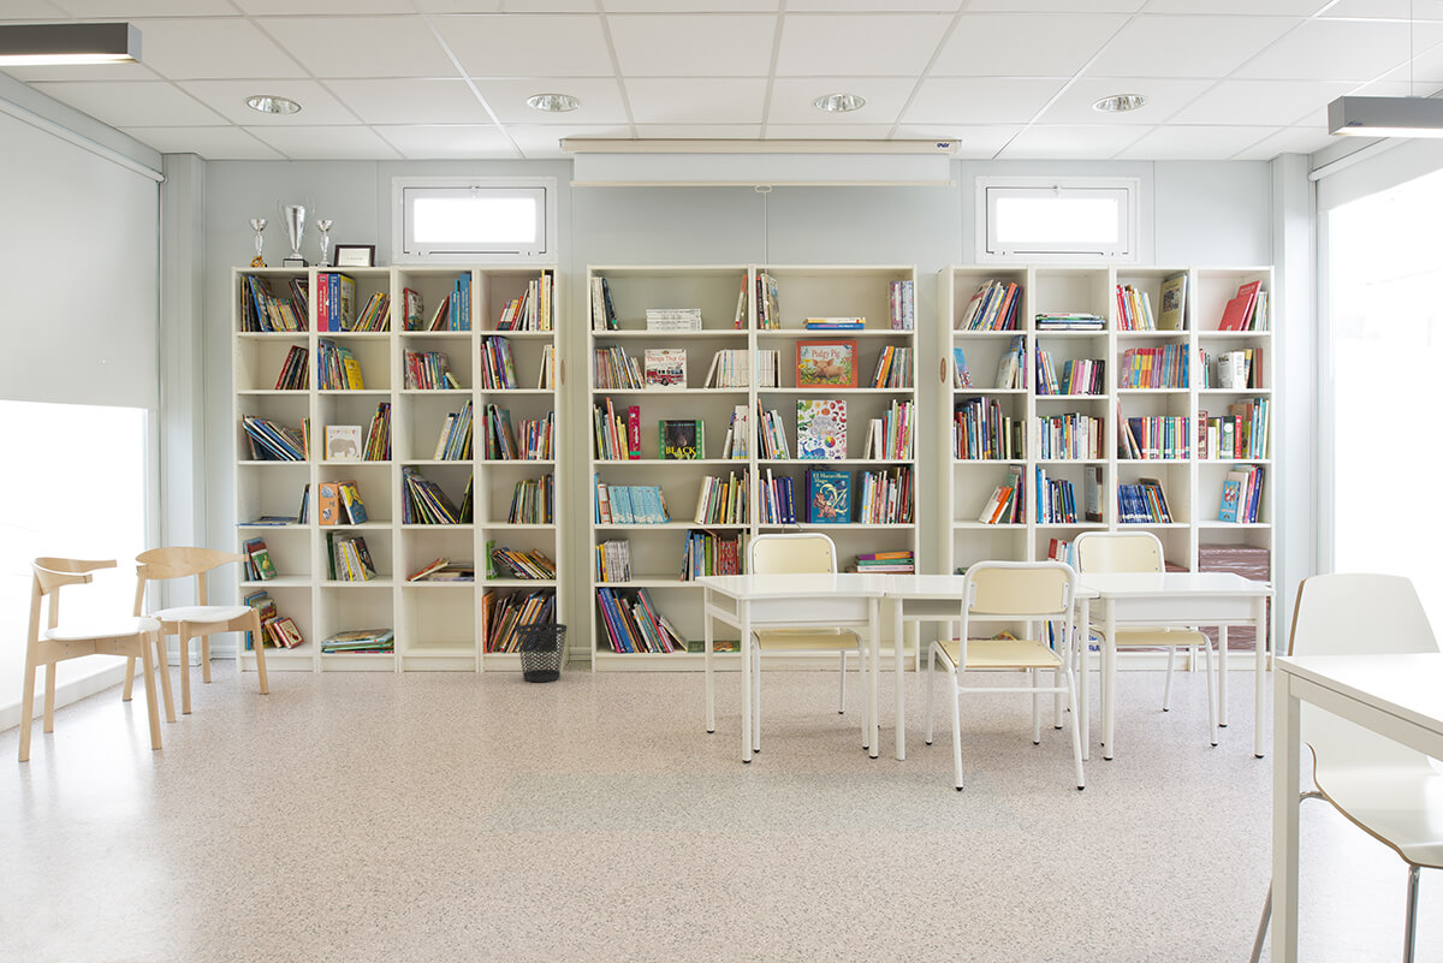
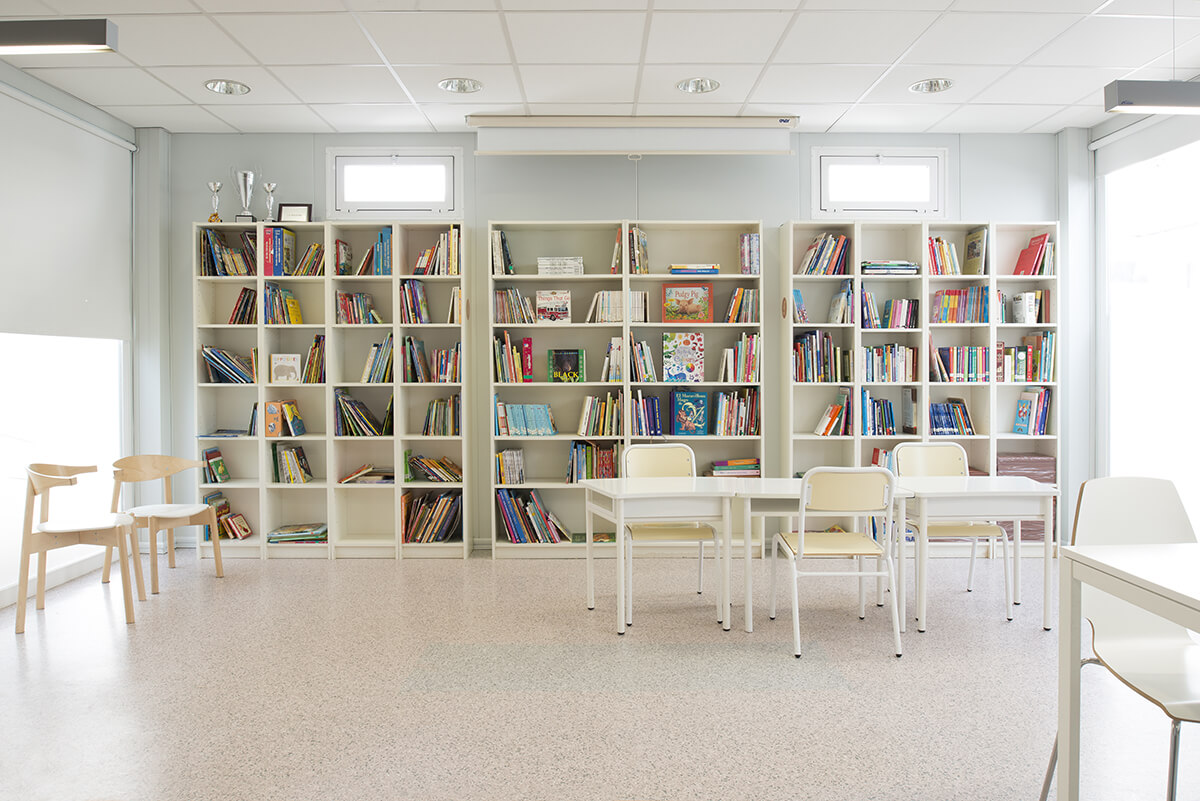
- wastebasket (541, 653)
